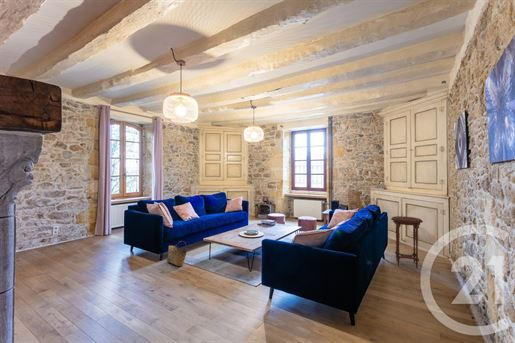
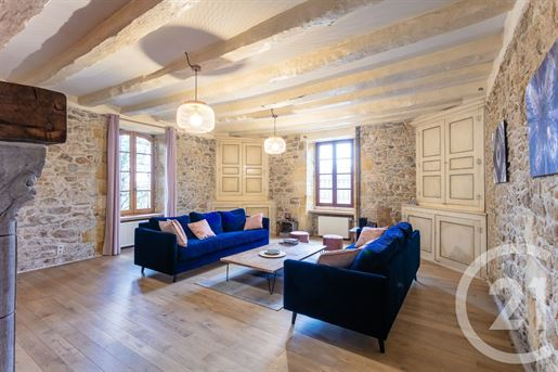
- basket (177, 251)
- side table (413, 241)
